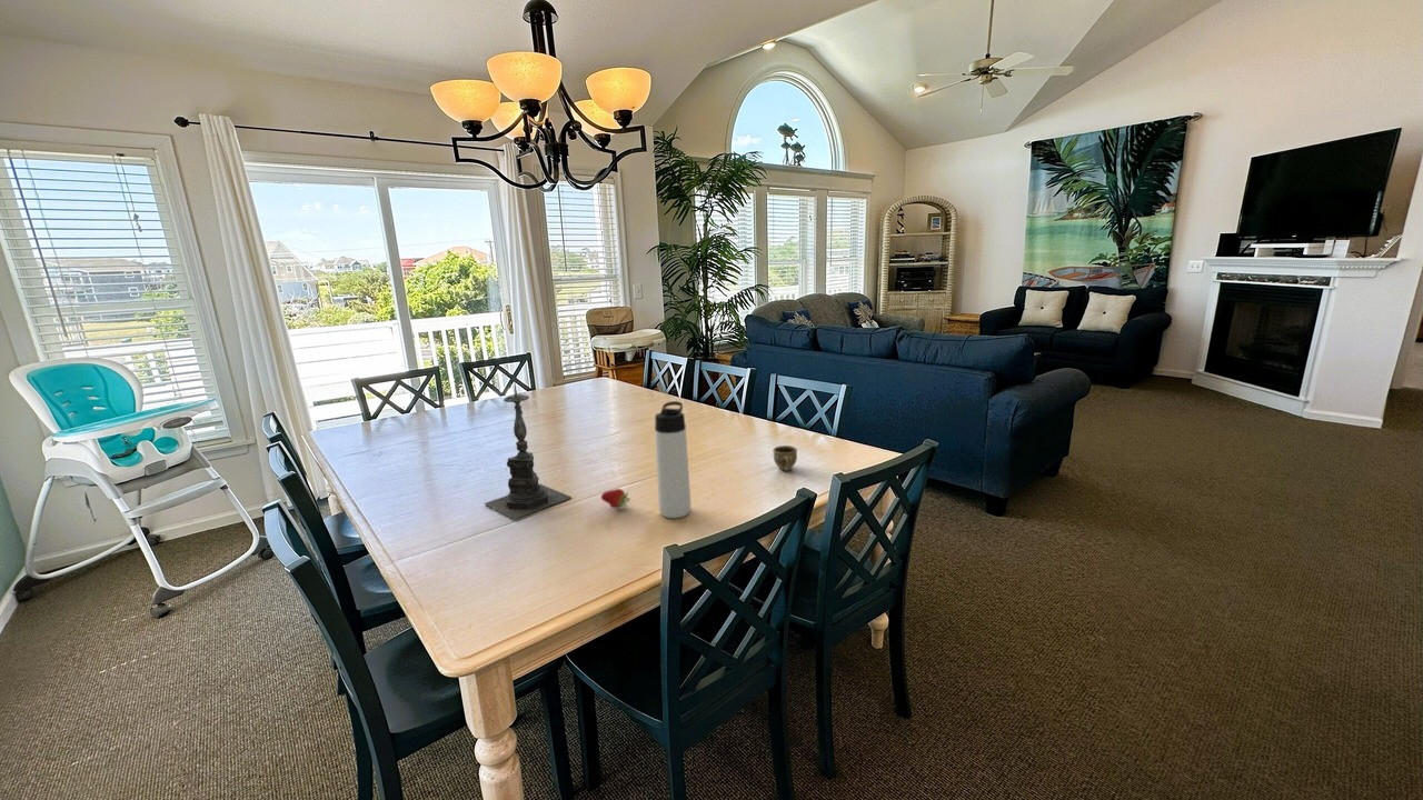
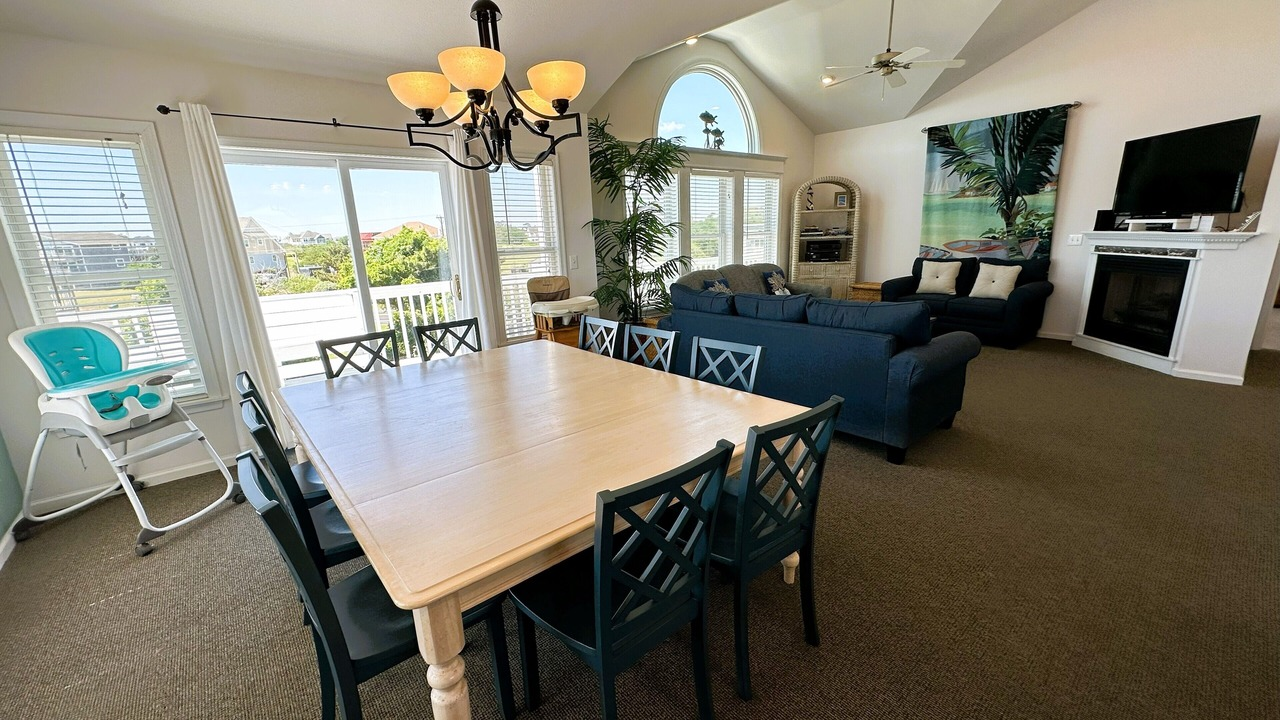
- cup (785, 460)
- fruit (615, 498)
- candle holder (520, 441)
- thermos bottle (673, 459)
